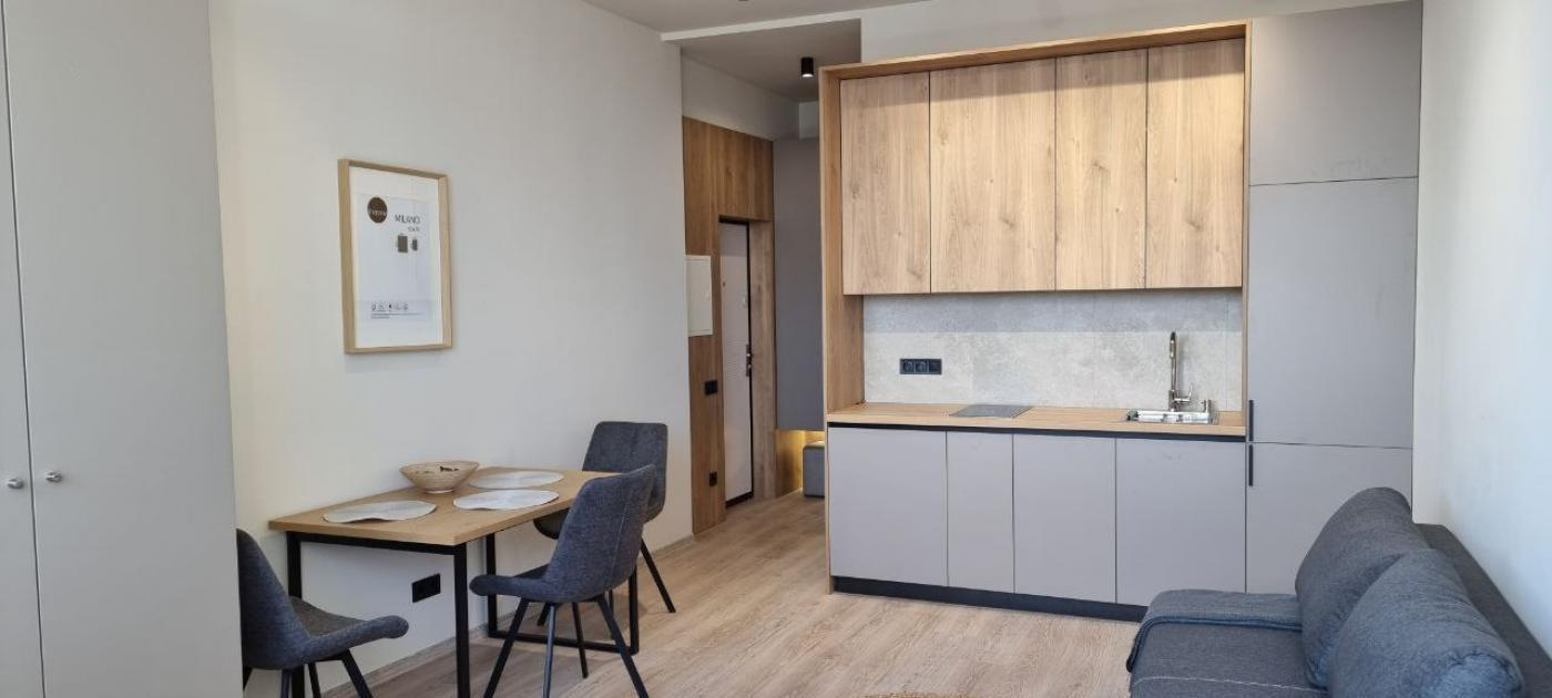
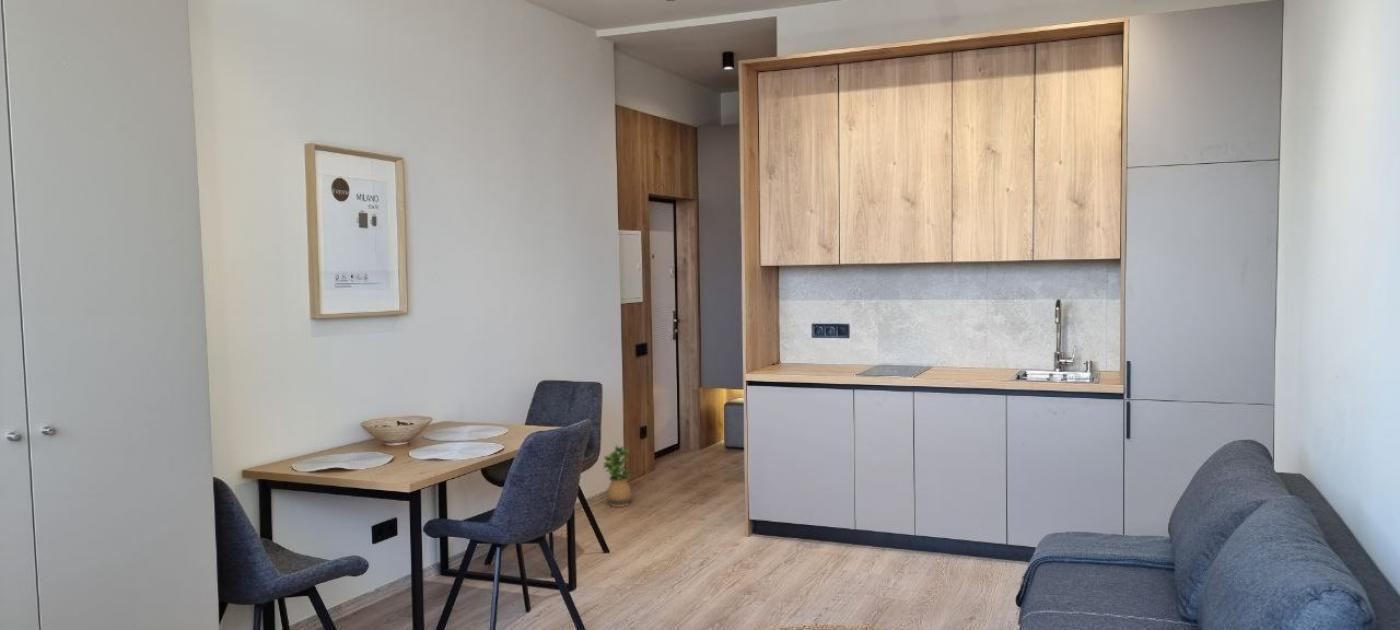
+ potted plant (615, 475)
